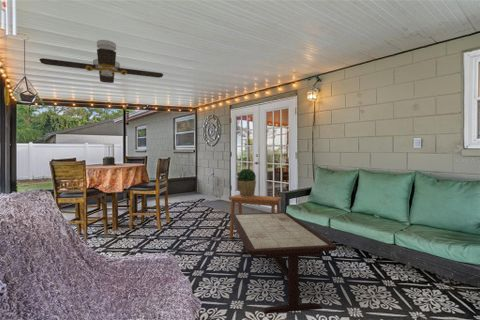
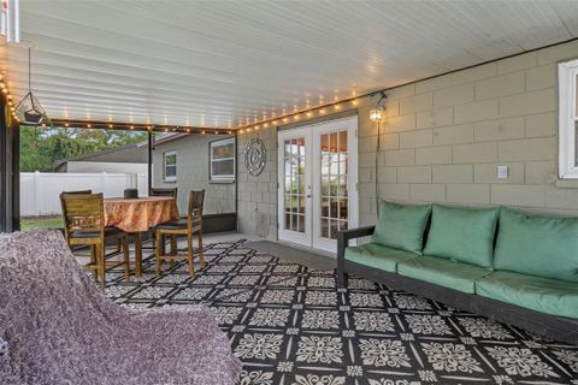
- side table (255, 204)
- coffee table (272, 251)
- ceiling fan (106, 59)
- potted plant (246, 182)
